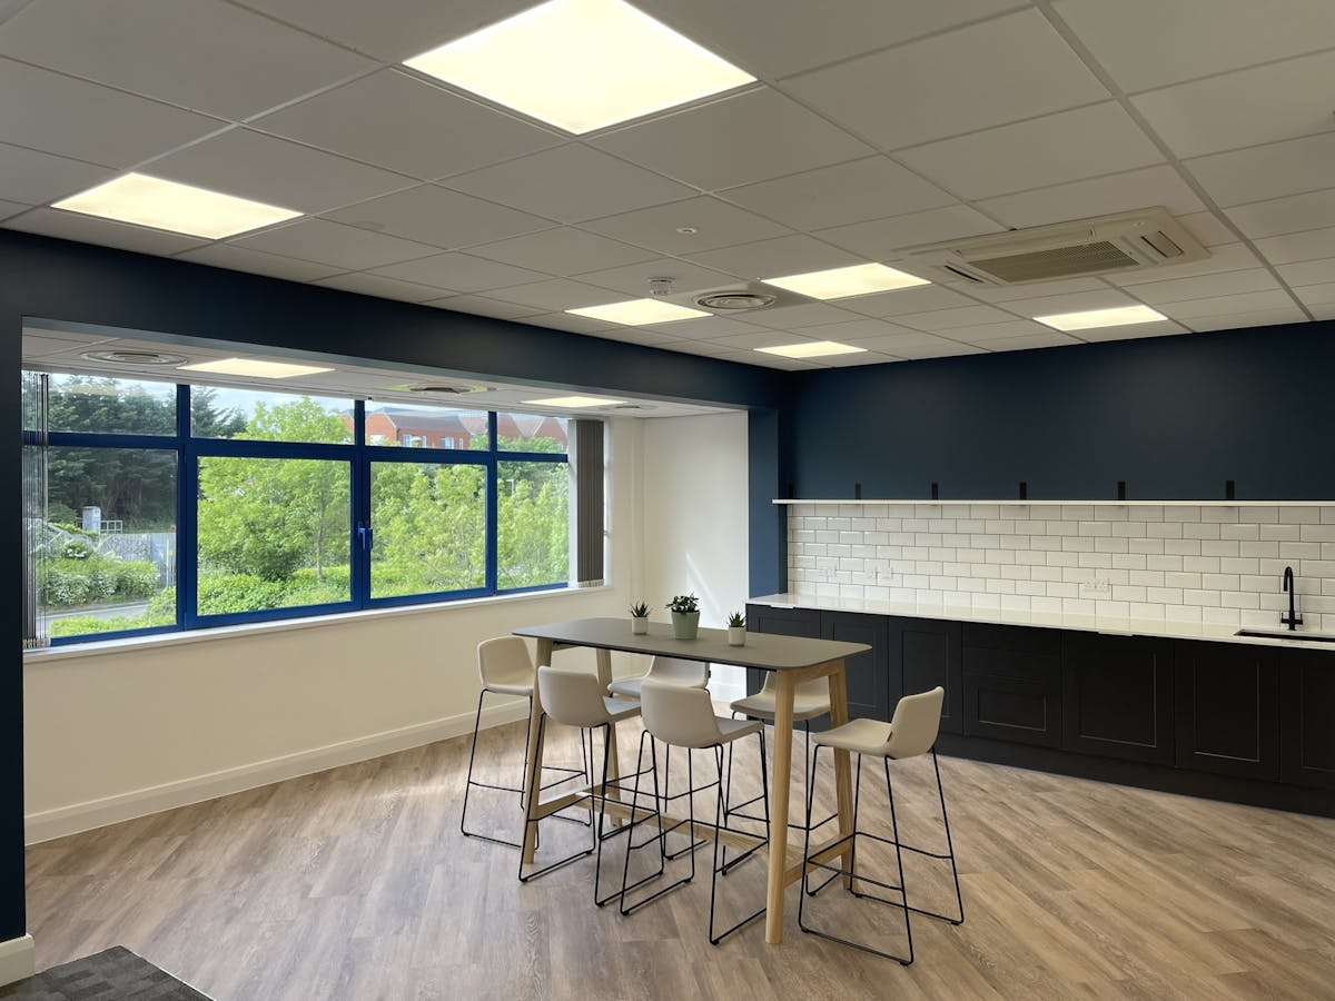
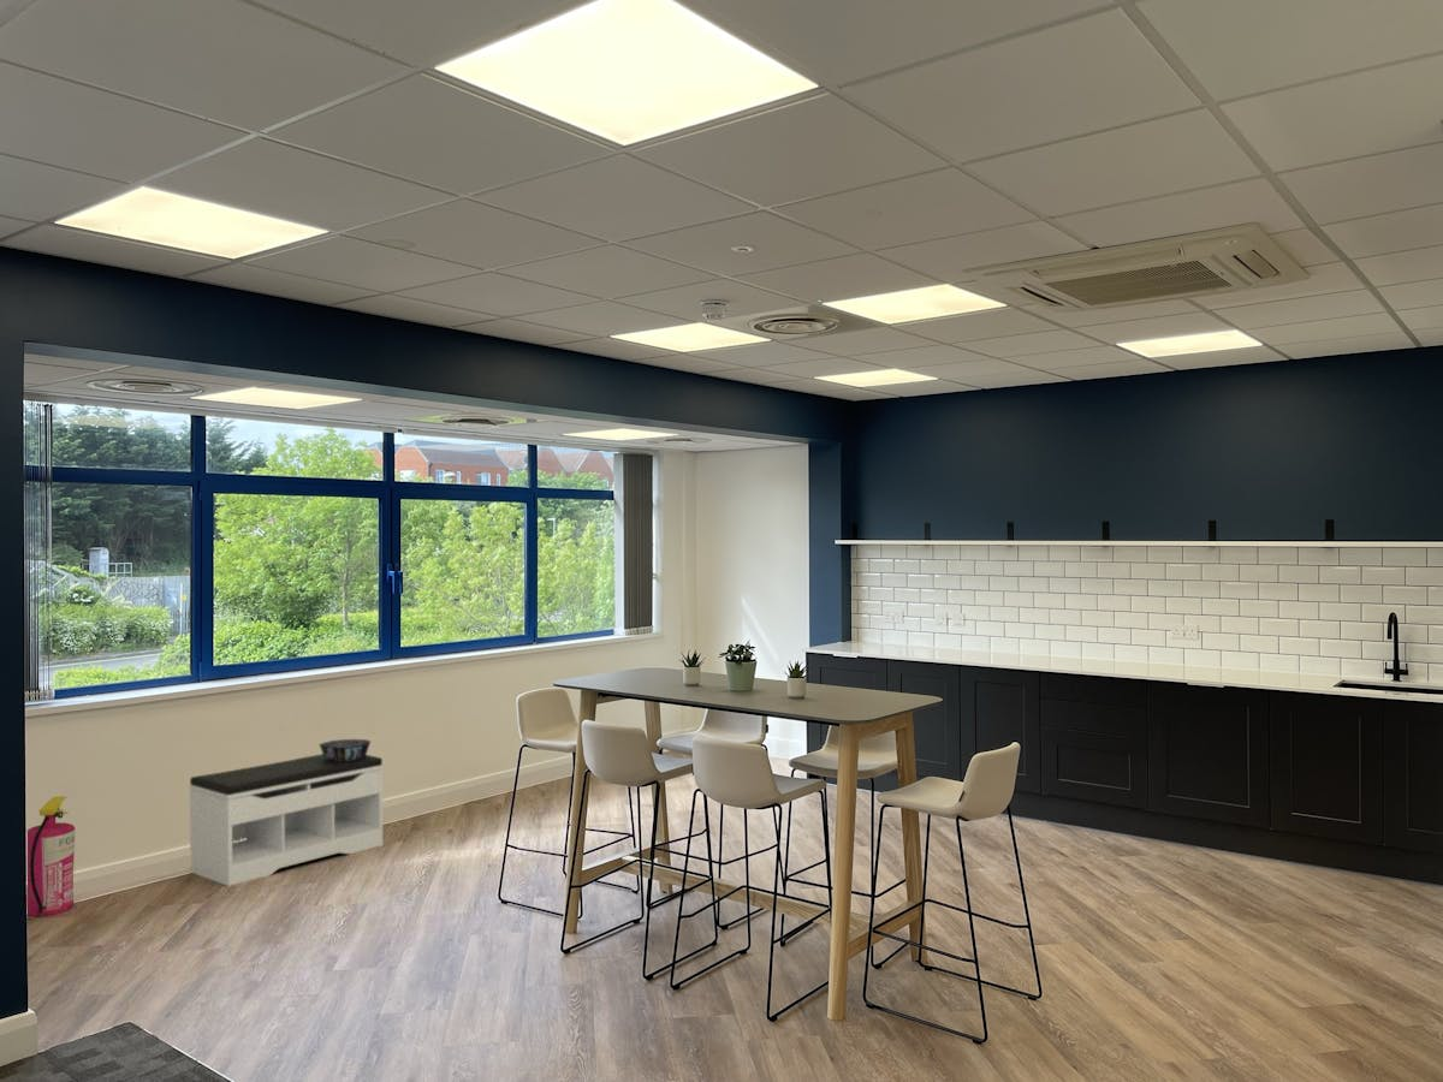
+ fire extinguisher (48, 856)
+ decorative bowl (344, 750)
+ bench (290, 812)
